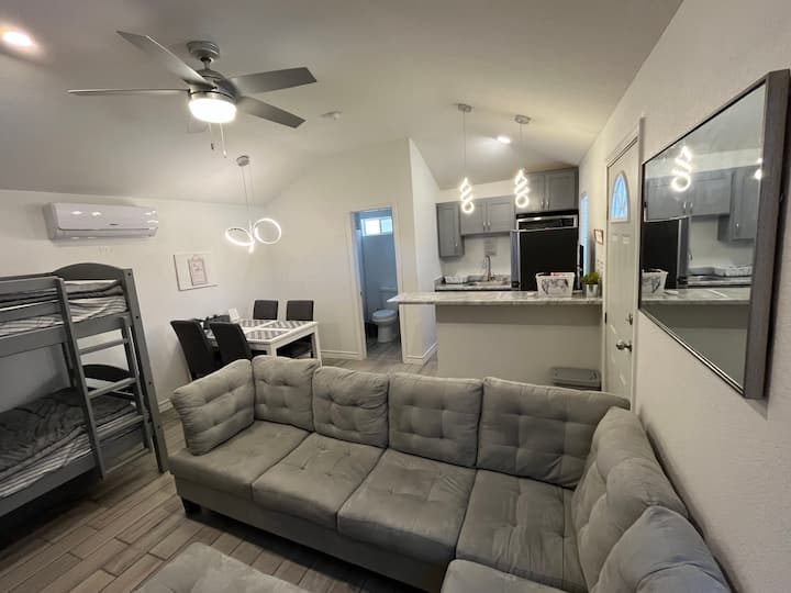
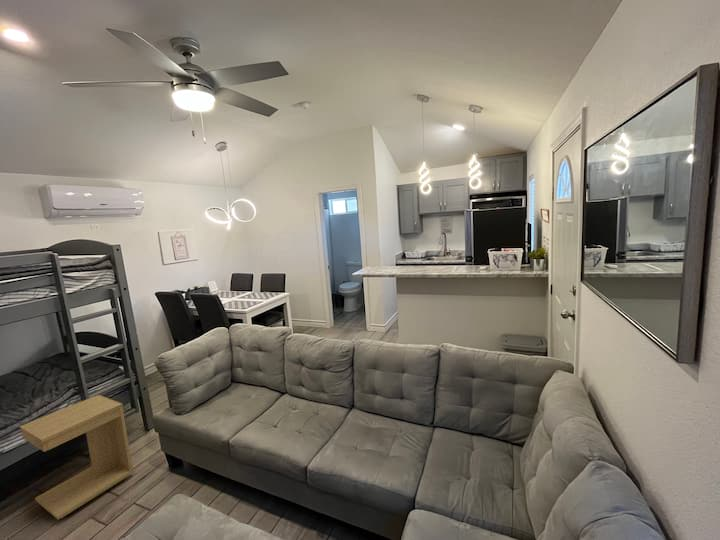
+ side table (89, 452)
